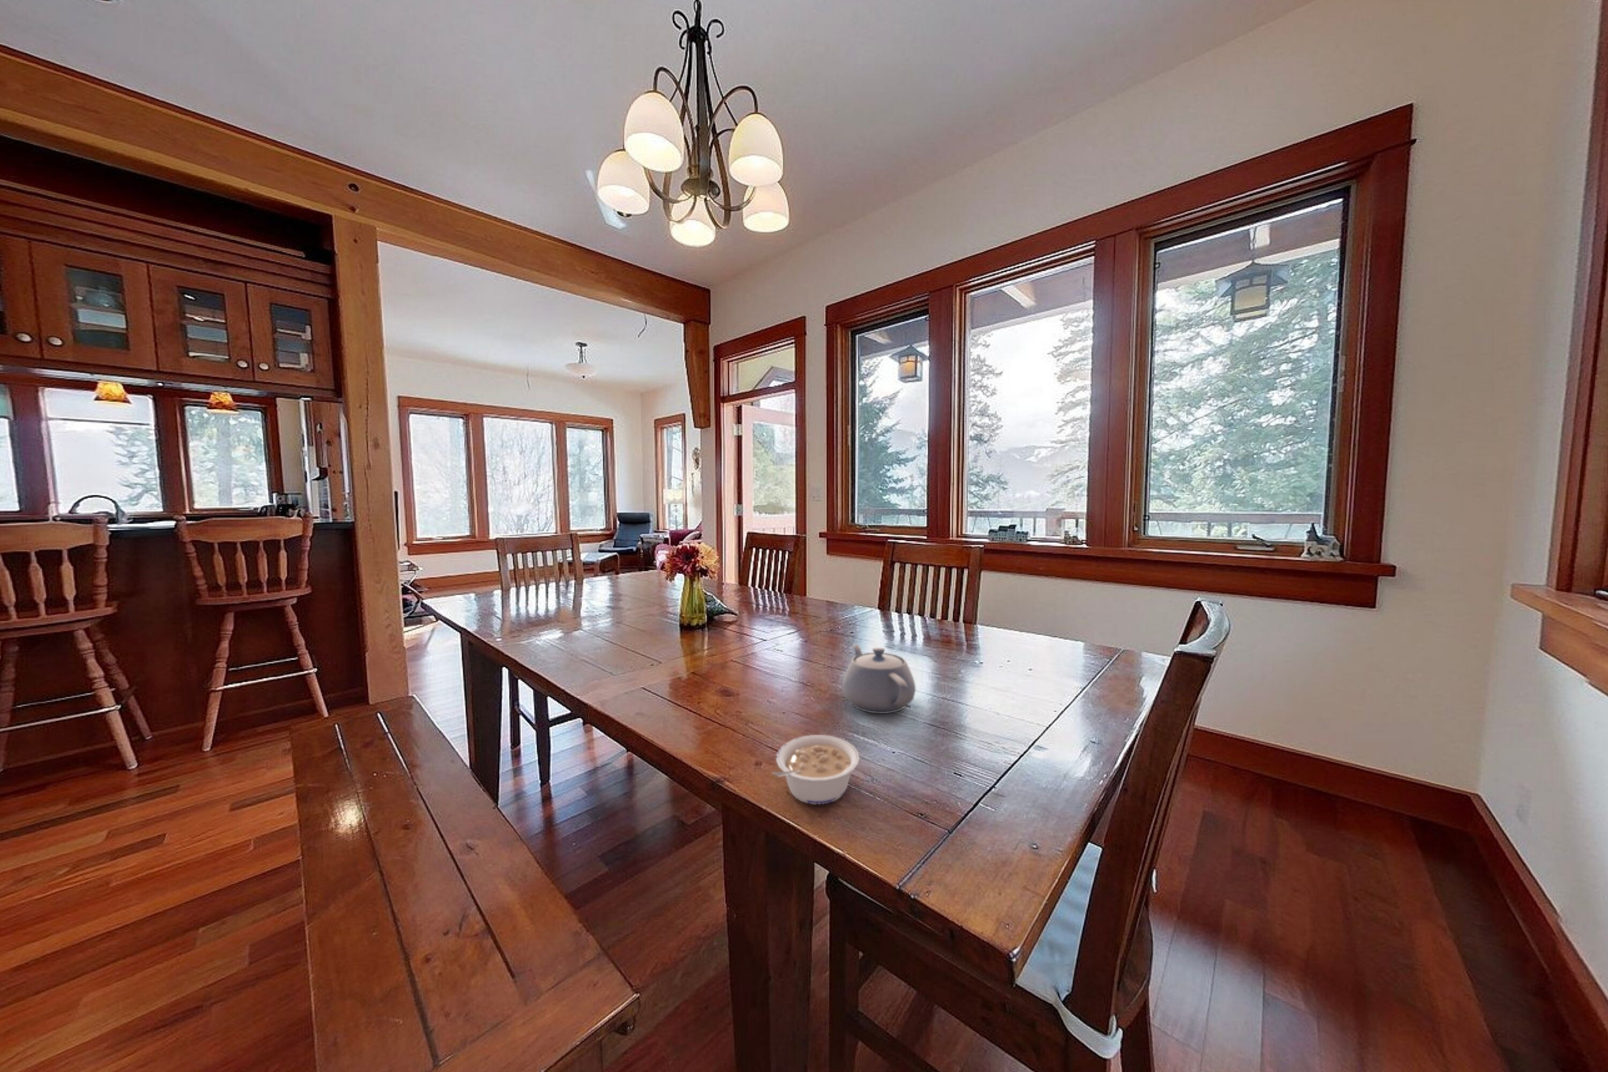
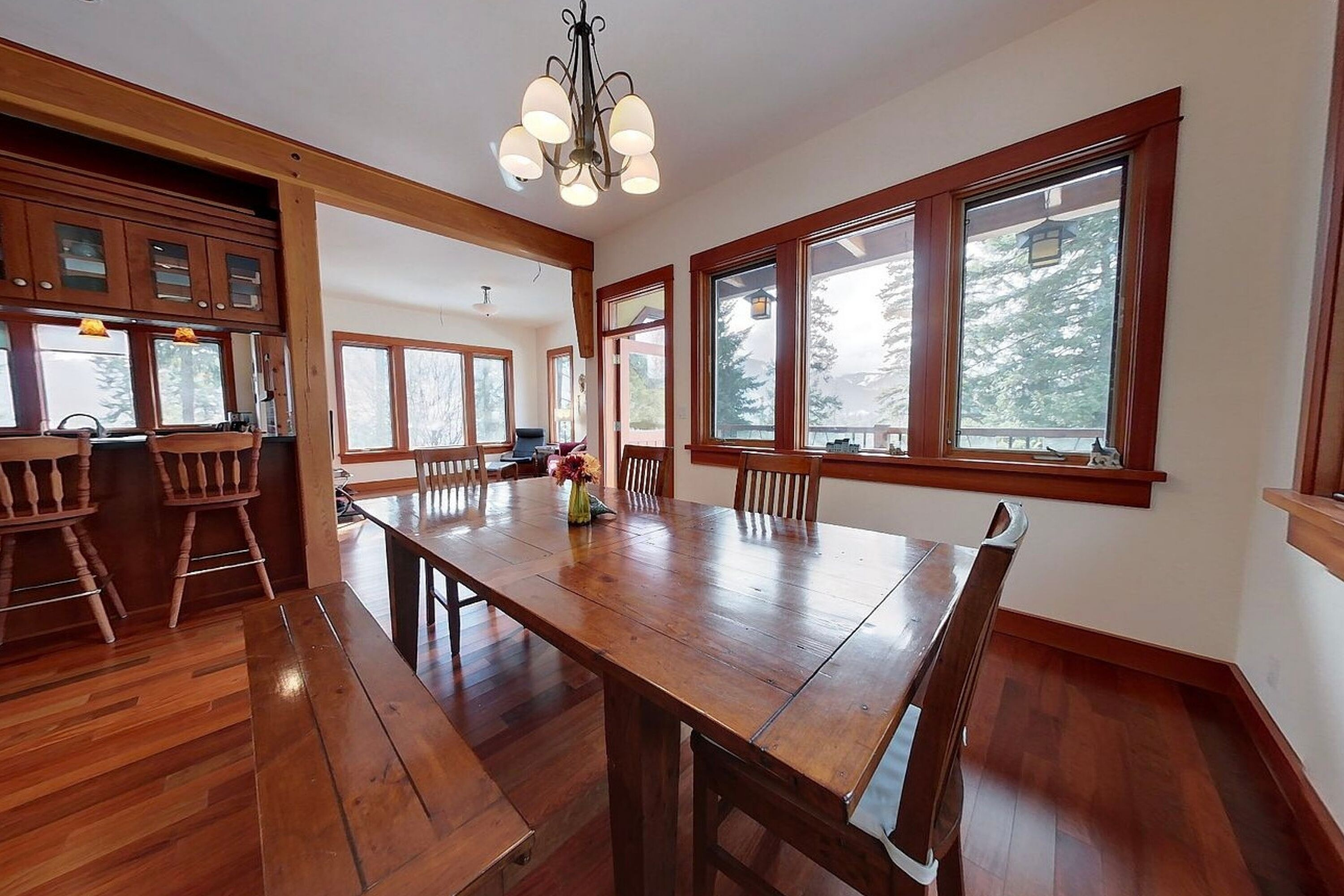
- teapot (876, 675)
- legume (817, 769)
